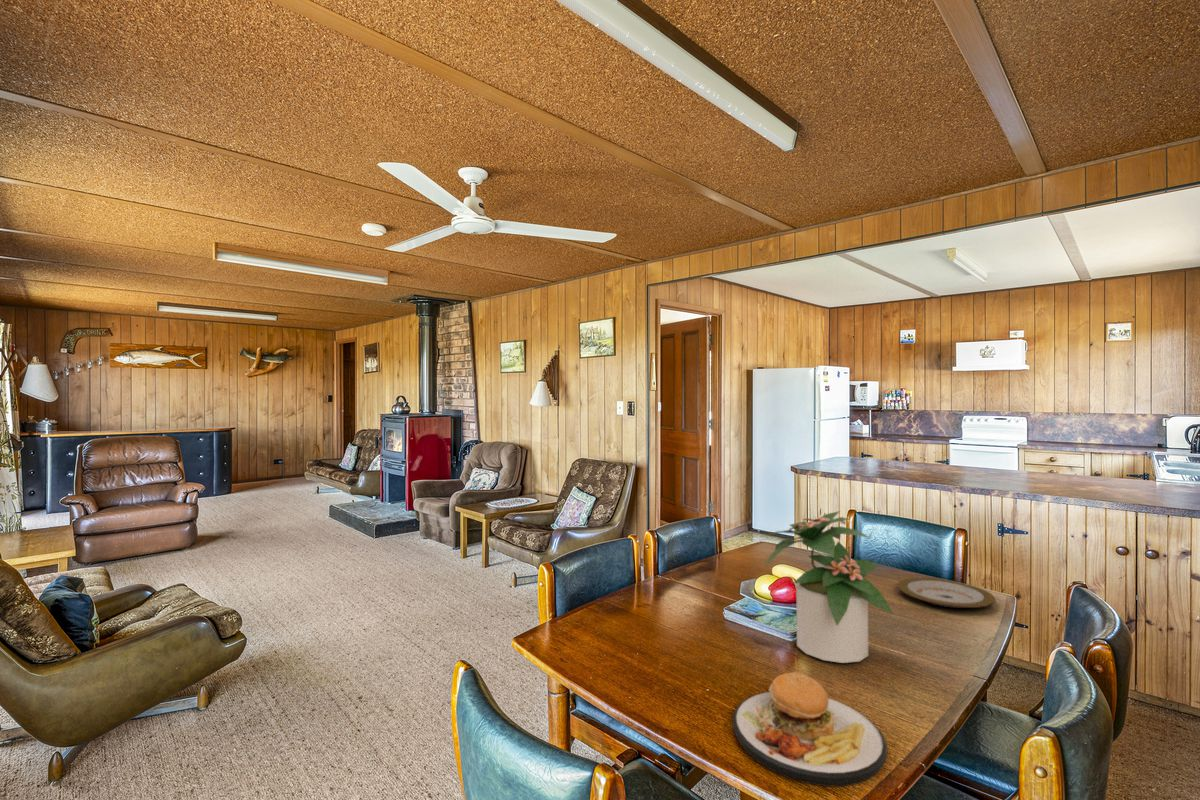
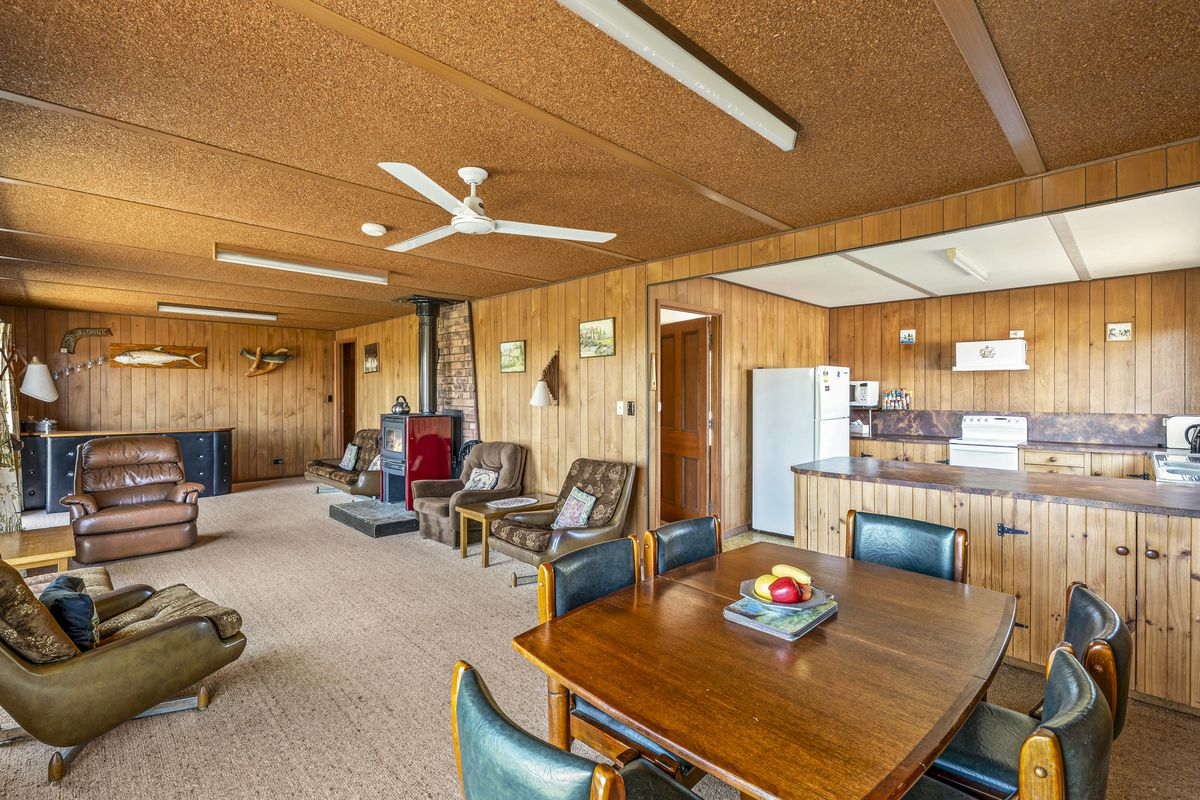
- plate (944, 594)
- plate (806, 701)
- potted plant (821, 581)
